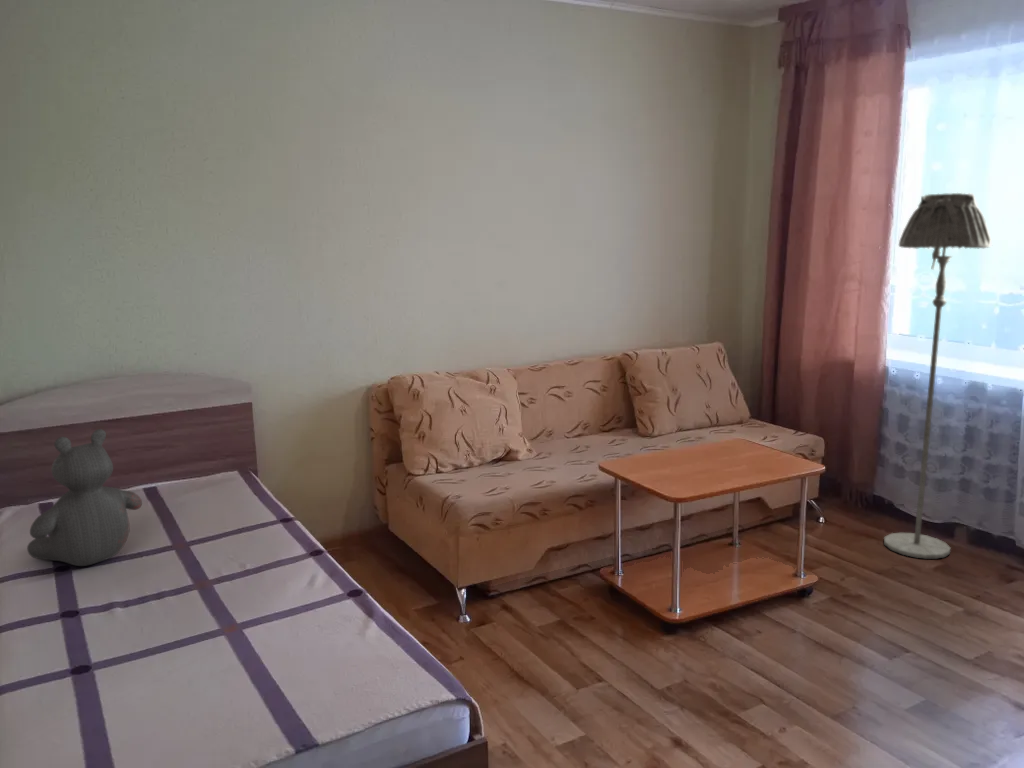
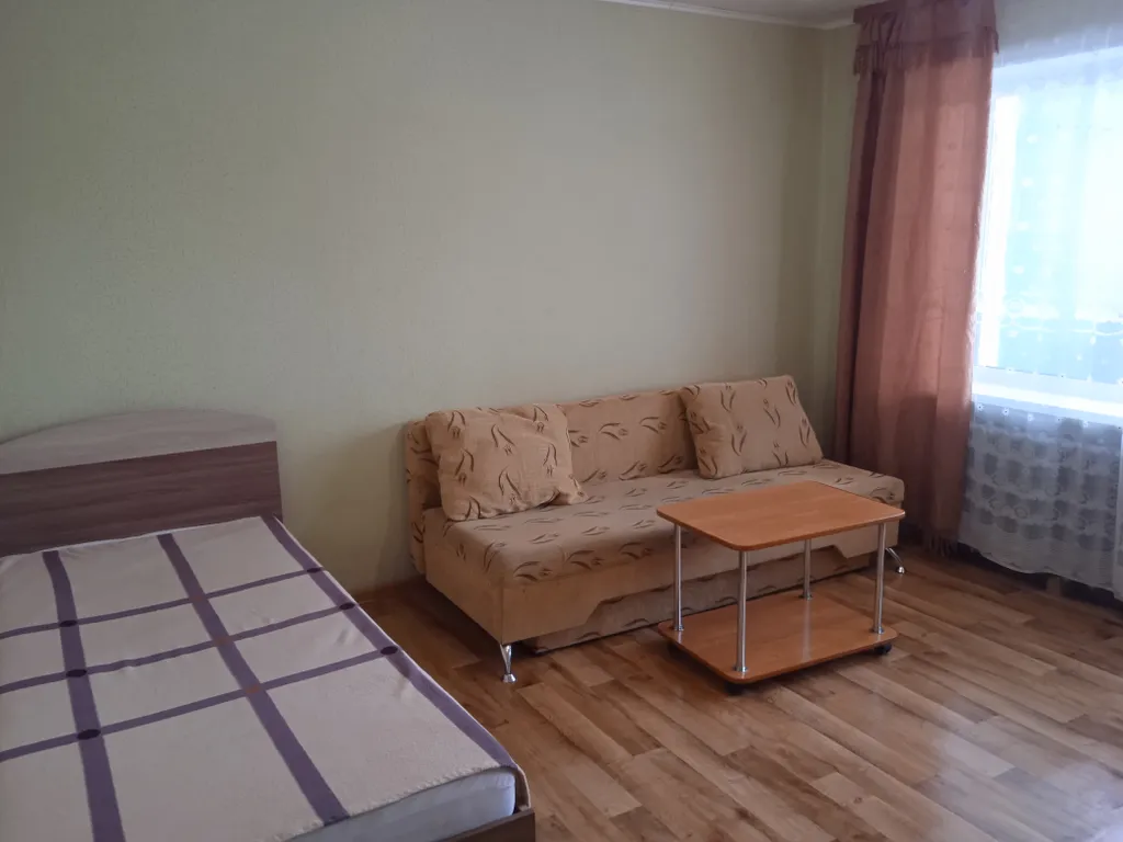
- floor lamp (931, 377)
- teddy bear (76, 494)
